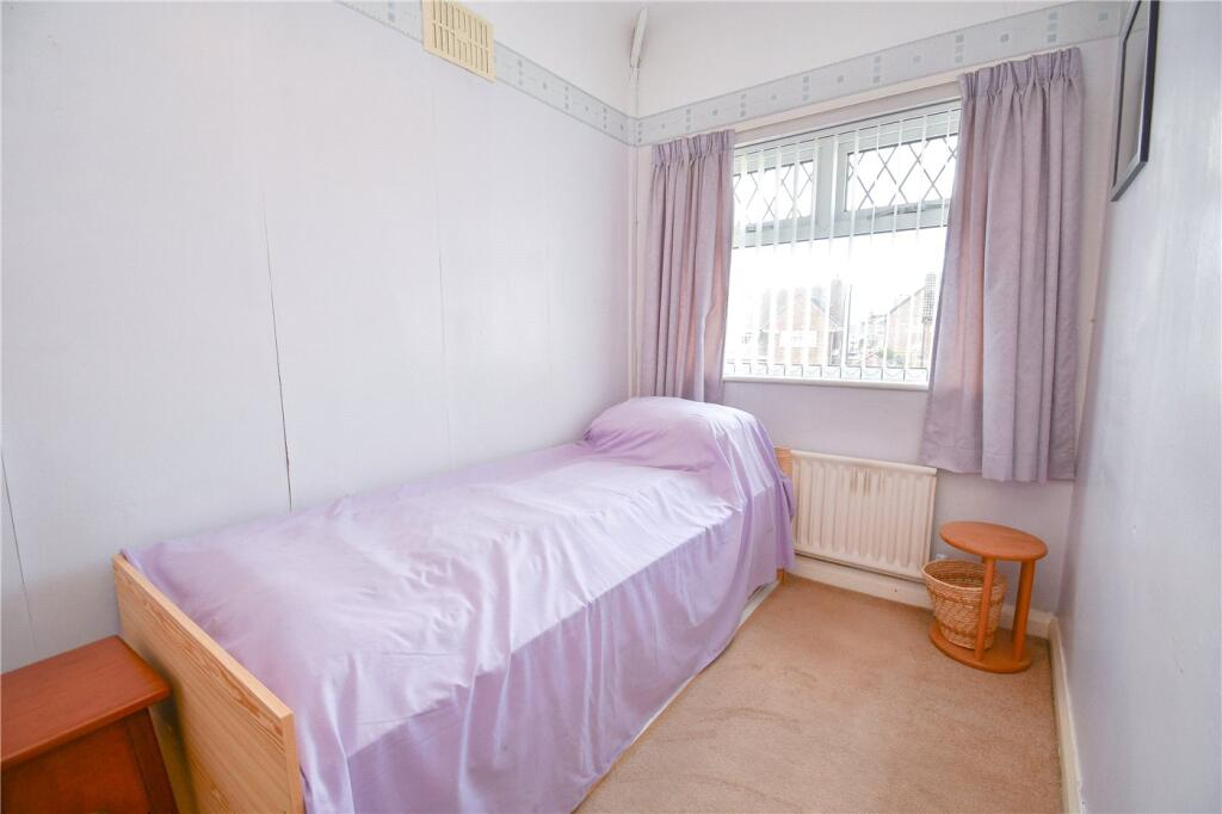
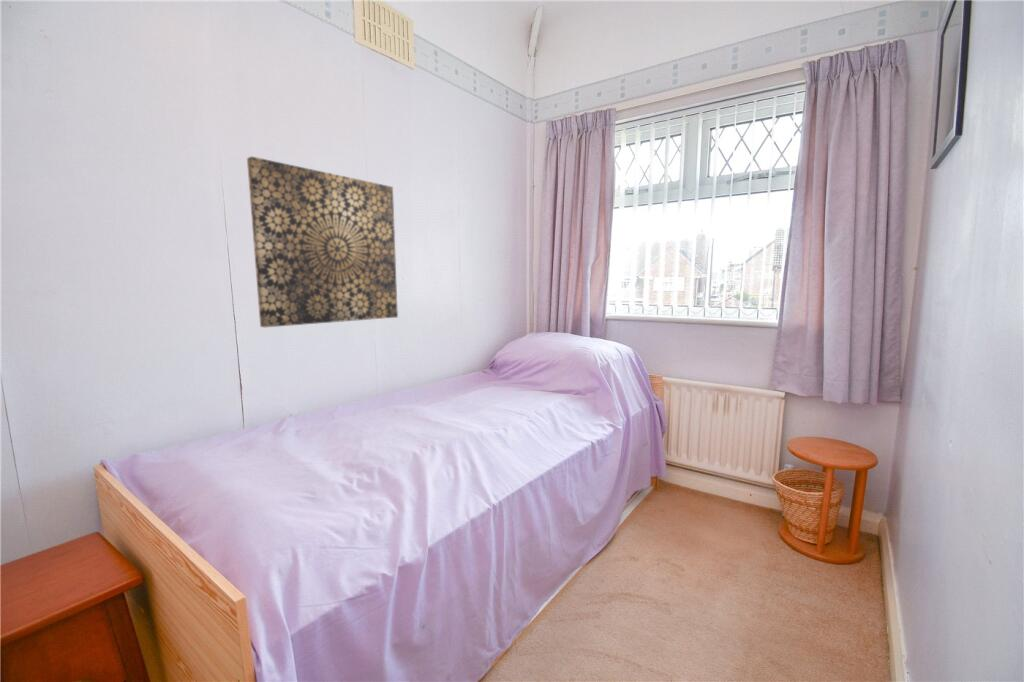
+ wall art (333, 249)
